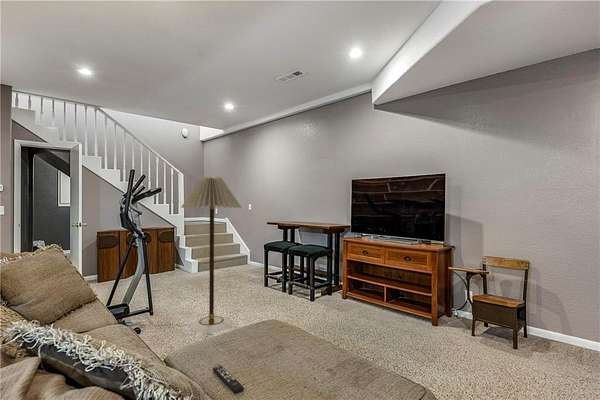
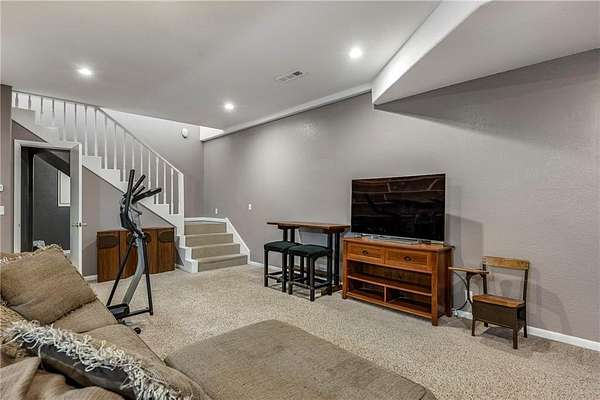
- floor lamp (211, 251)
- remote control (227, 378)
